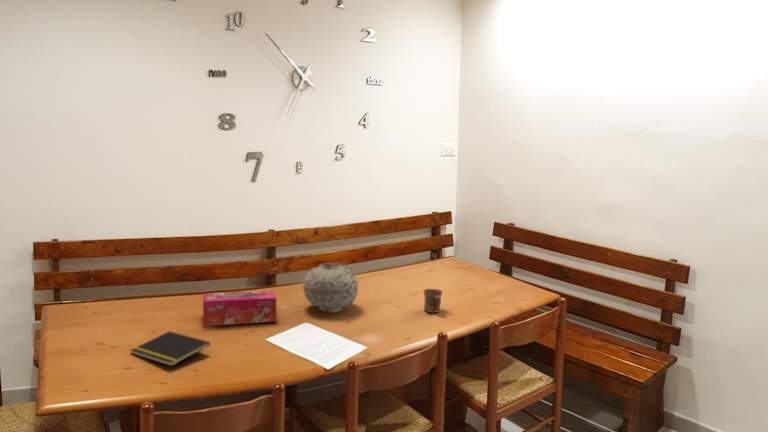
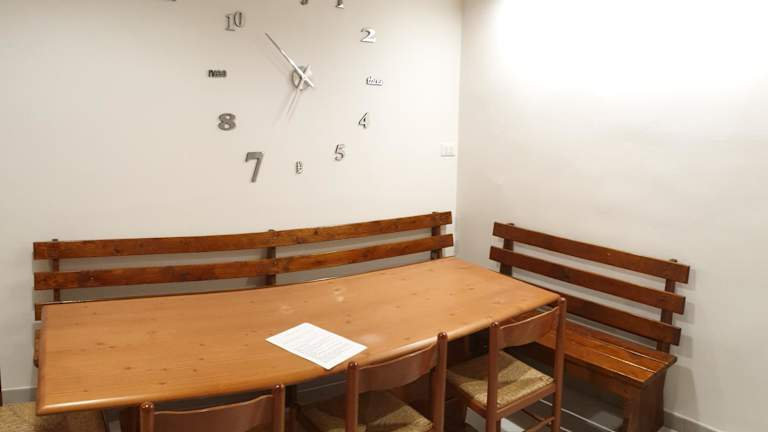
- mug (433, 301)
- tissue box (239, 307)
- notepad (170, 347)
- vase (330, 286)
